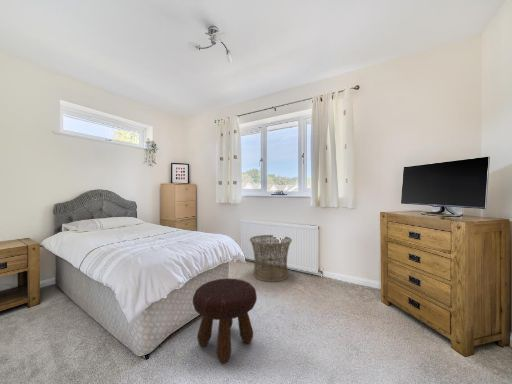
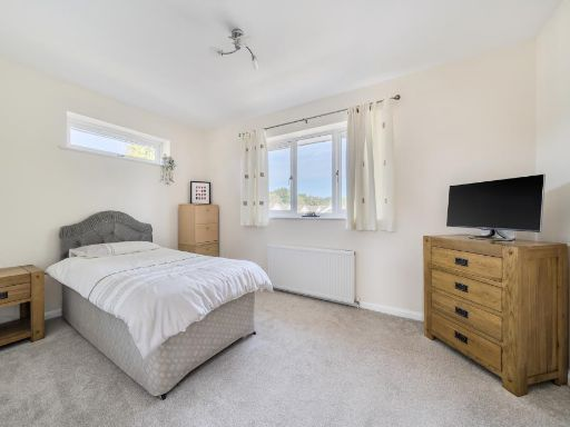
- footstool (225, 316)
- basket (270, 256)
